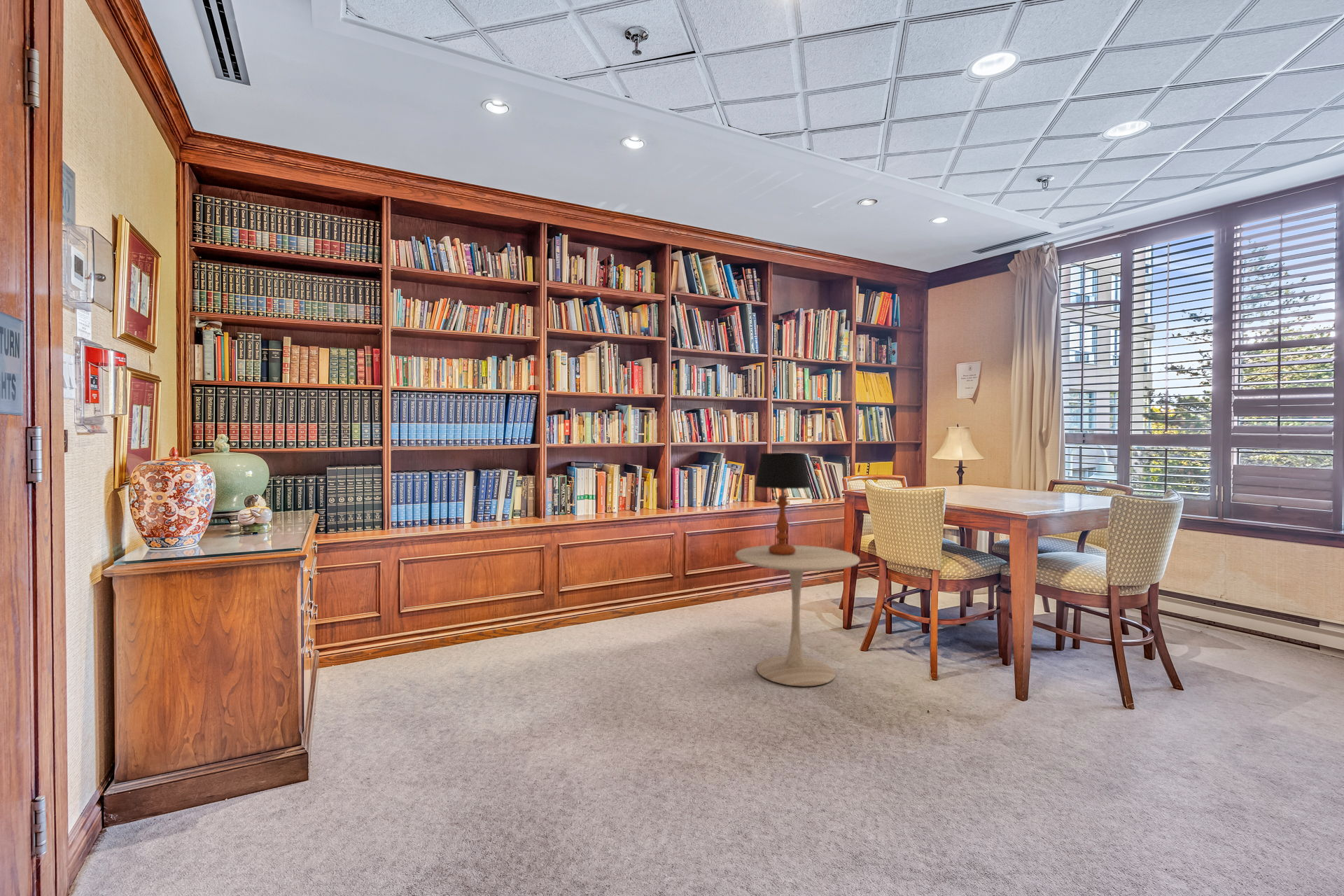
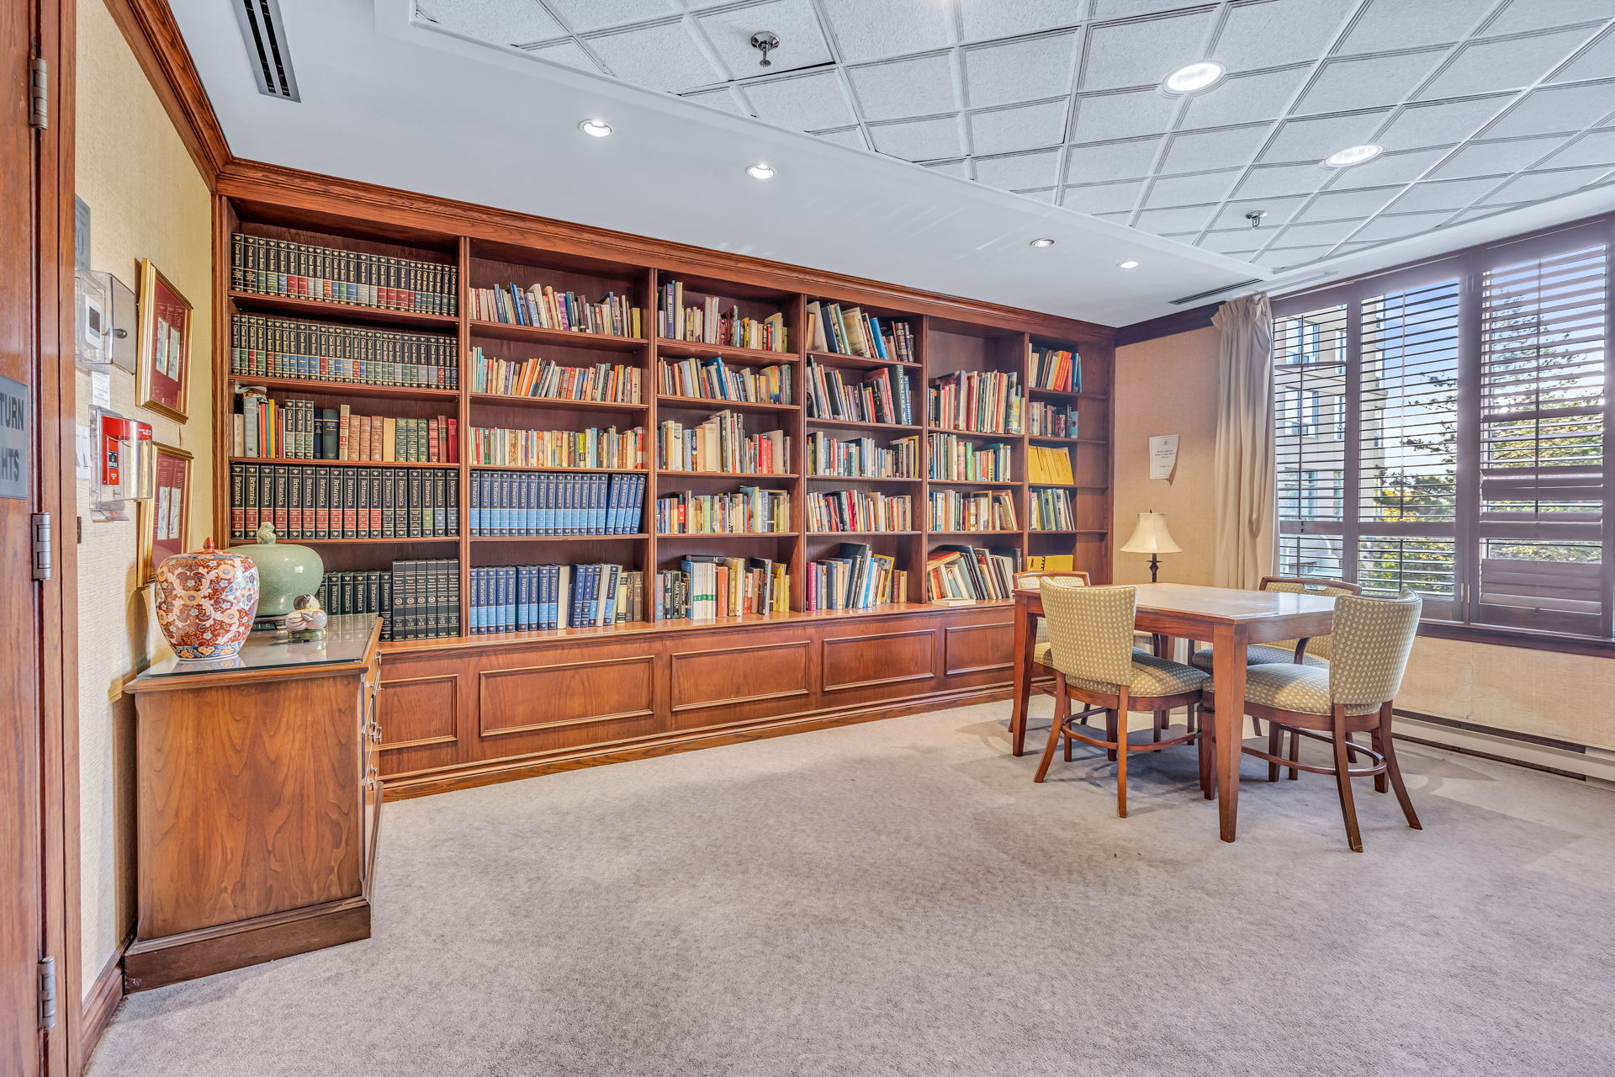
- side table (796, 612)
- table lamp (782, 503)
